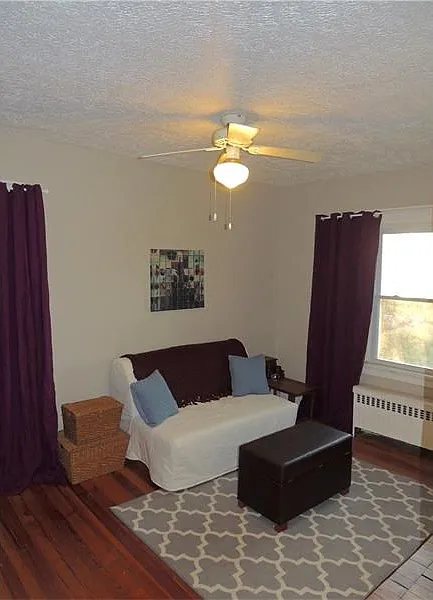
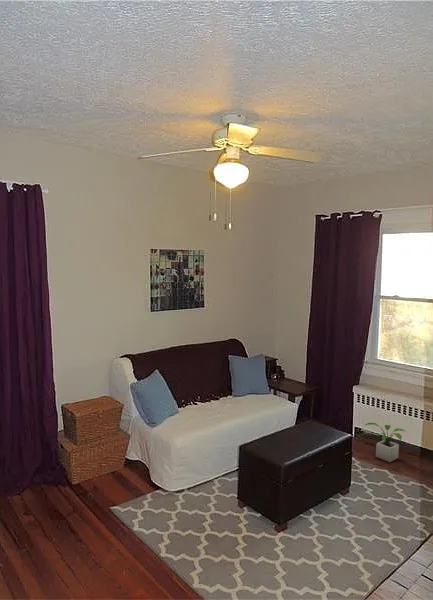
+ potted plant (386, 441)
